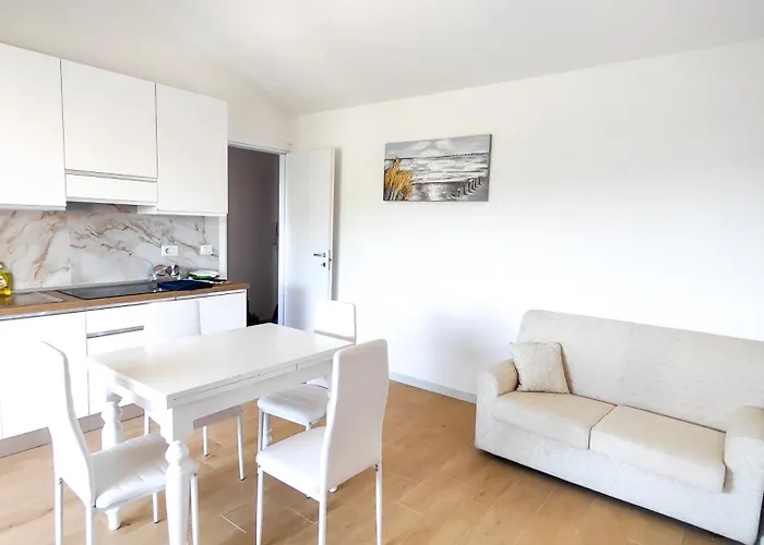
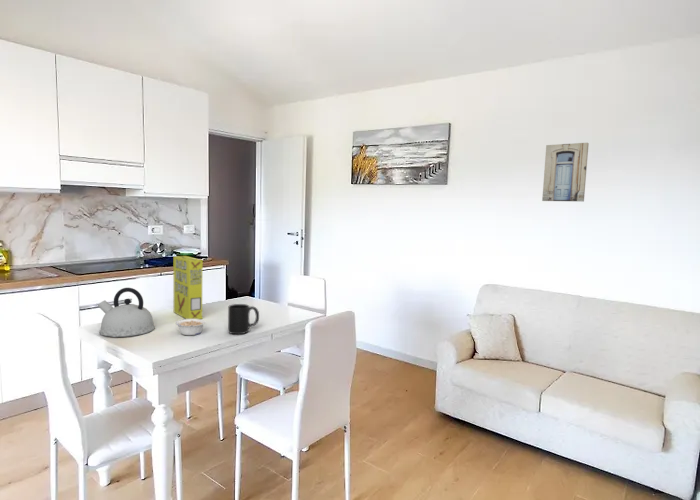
+ cereal box (187, 286)
+ wall art (564, 172)
+ legume (191, 326)
+ kettle (125, 308)
+ mug (242, 318)
